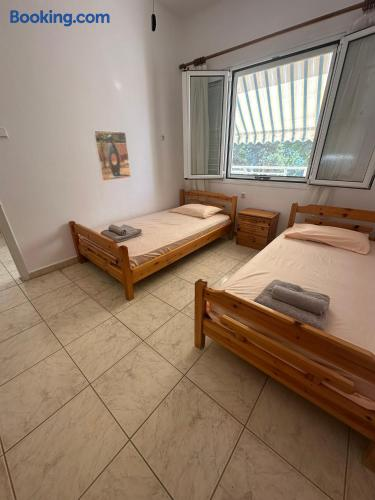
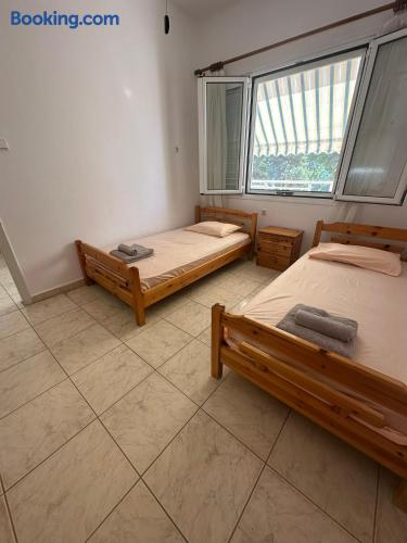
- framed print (113, 156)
